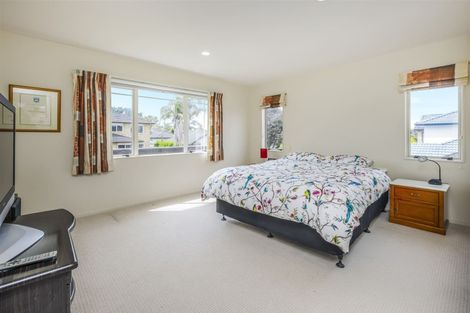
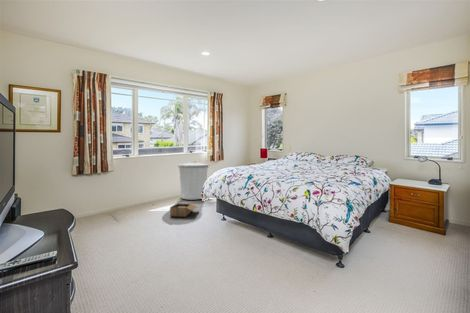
+ cardboard box (184, 208)
+ trash can (193, 179)
